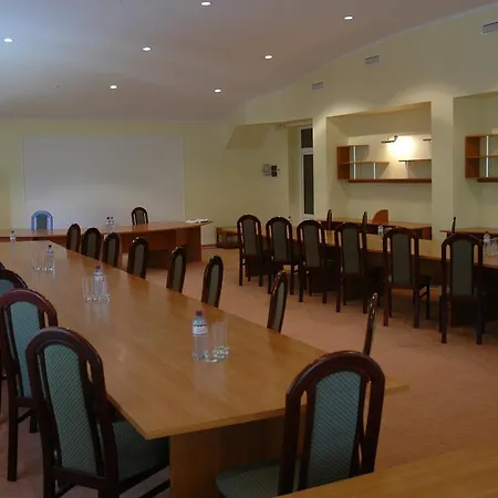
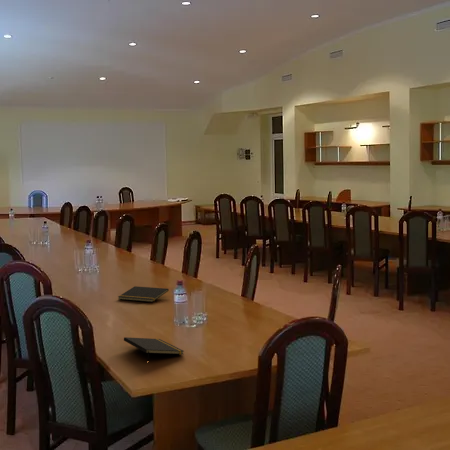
+ notepad (153, 345)
+ notepad (143, 293)
